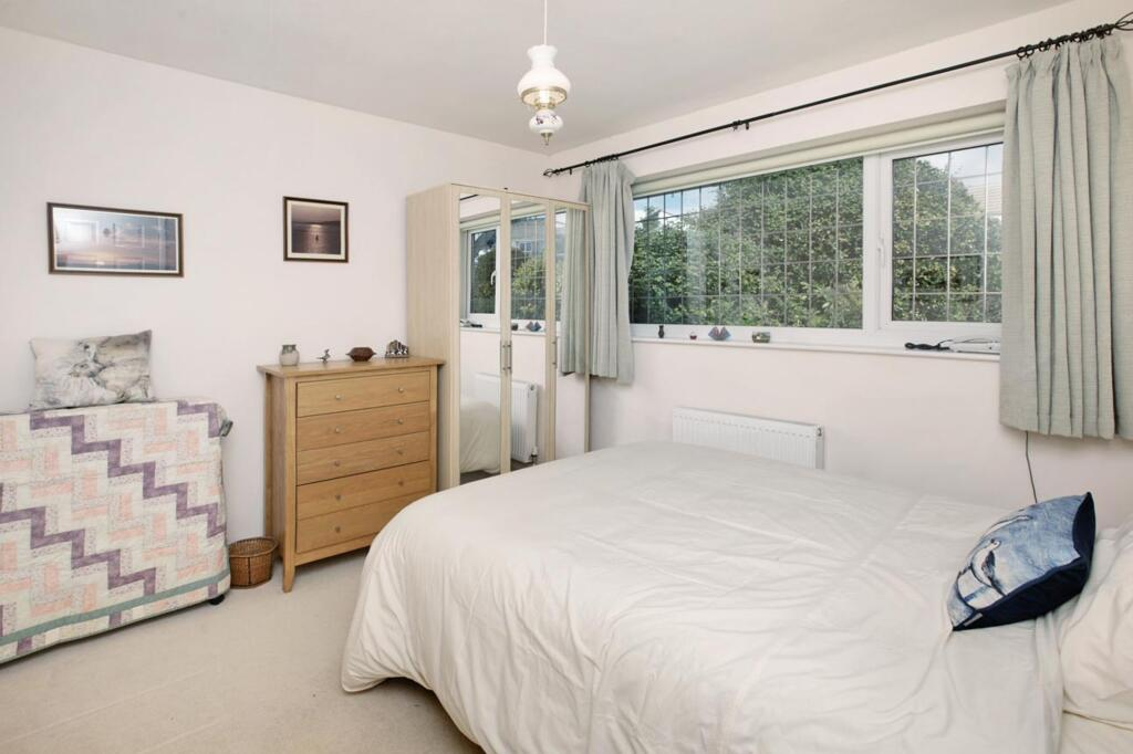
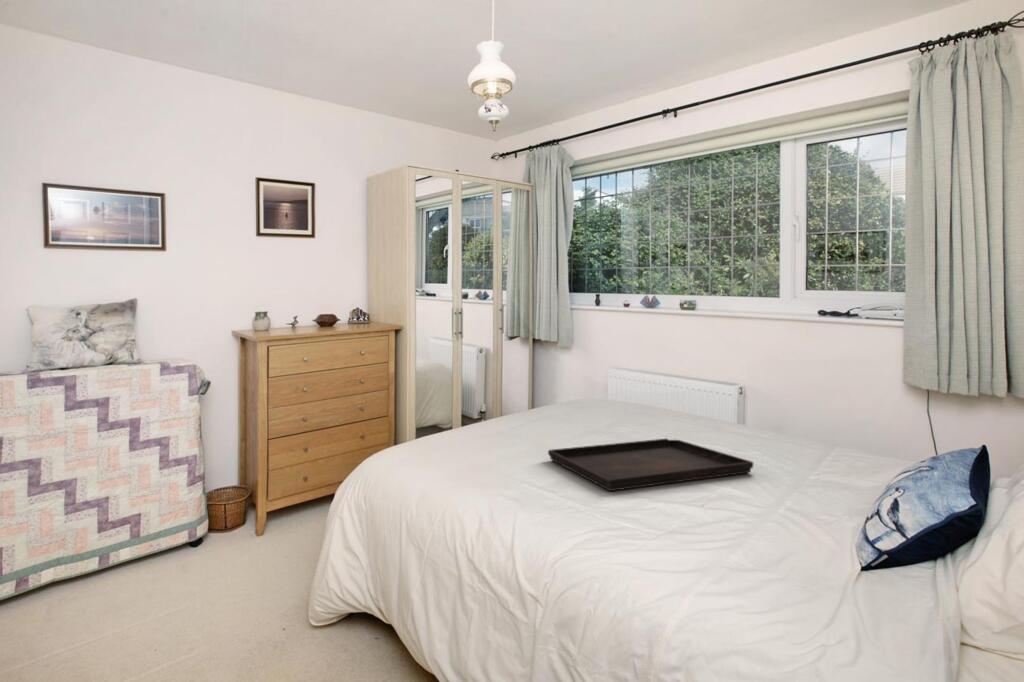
+ serving tray (645, 460)
